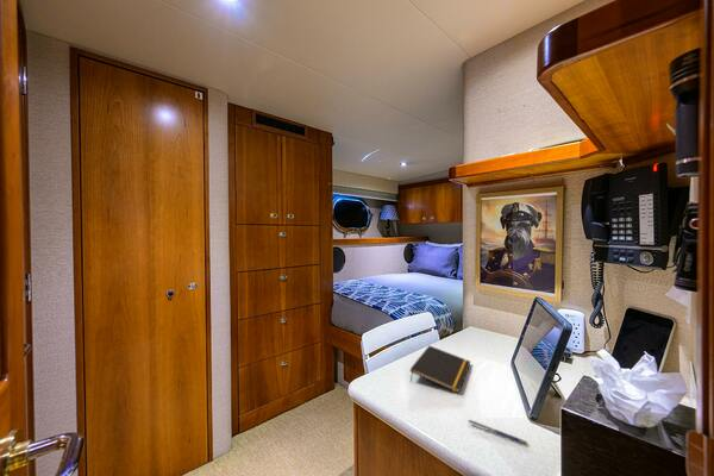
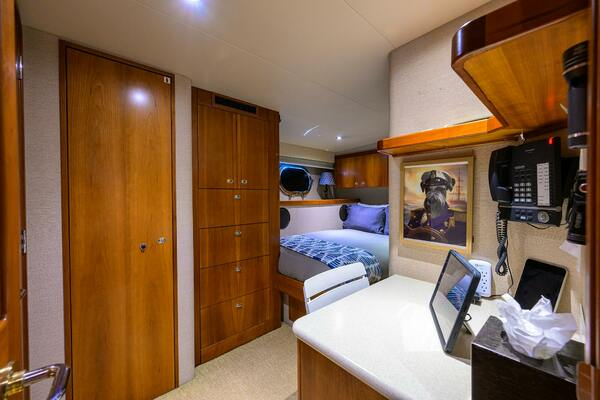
- notepad (441, 365)
- pen (495, 431)
